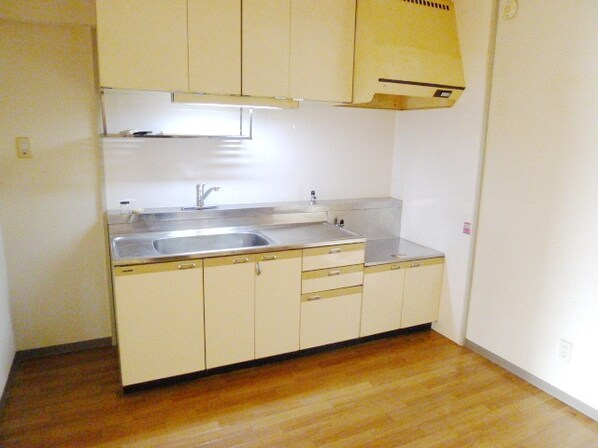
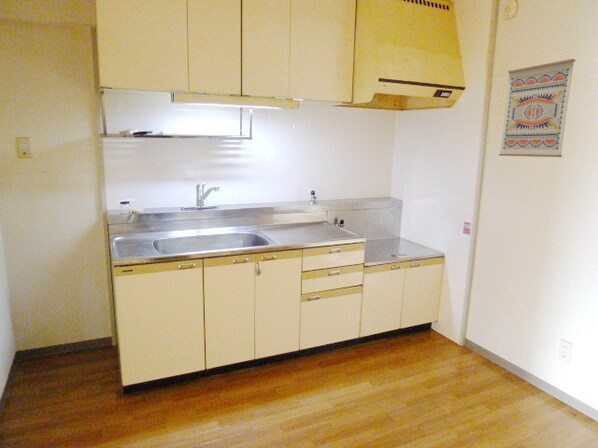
+ wall art (533, 111)
